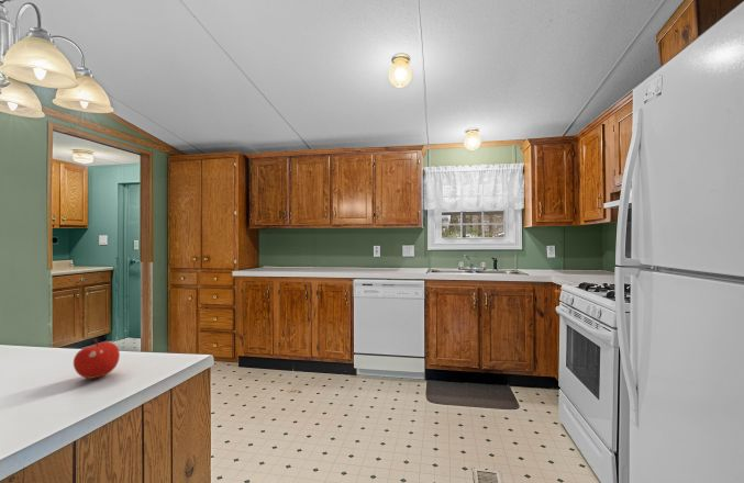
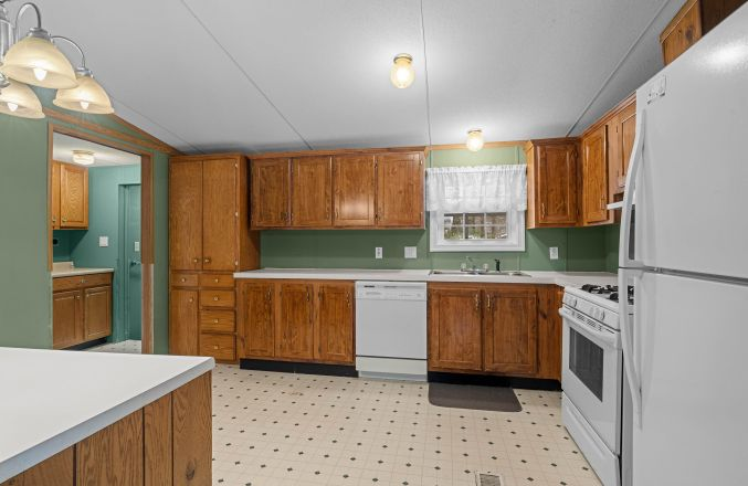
- fruit (97, 357)
